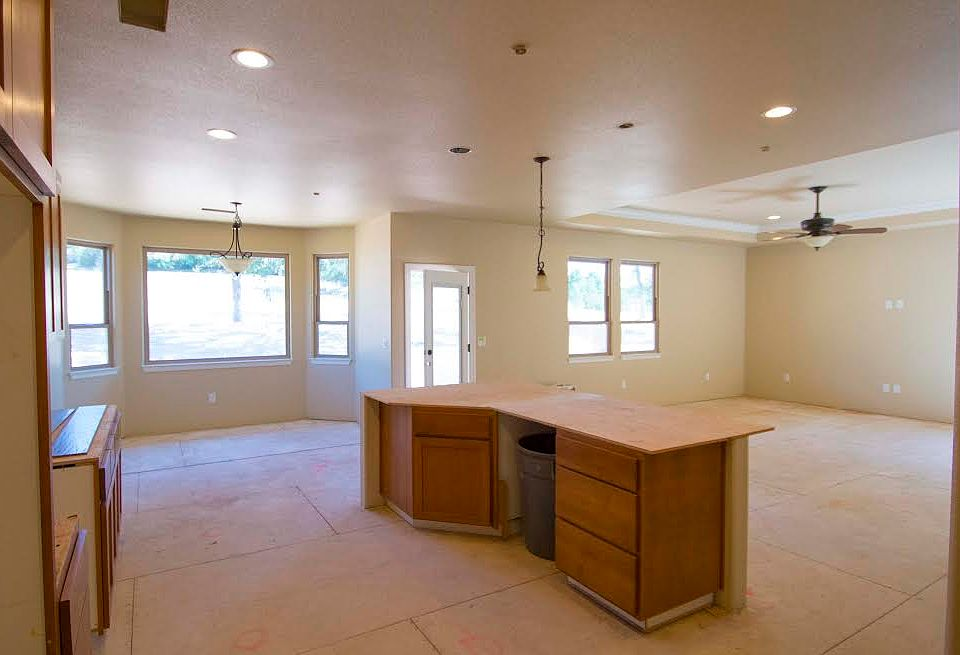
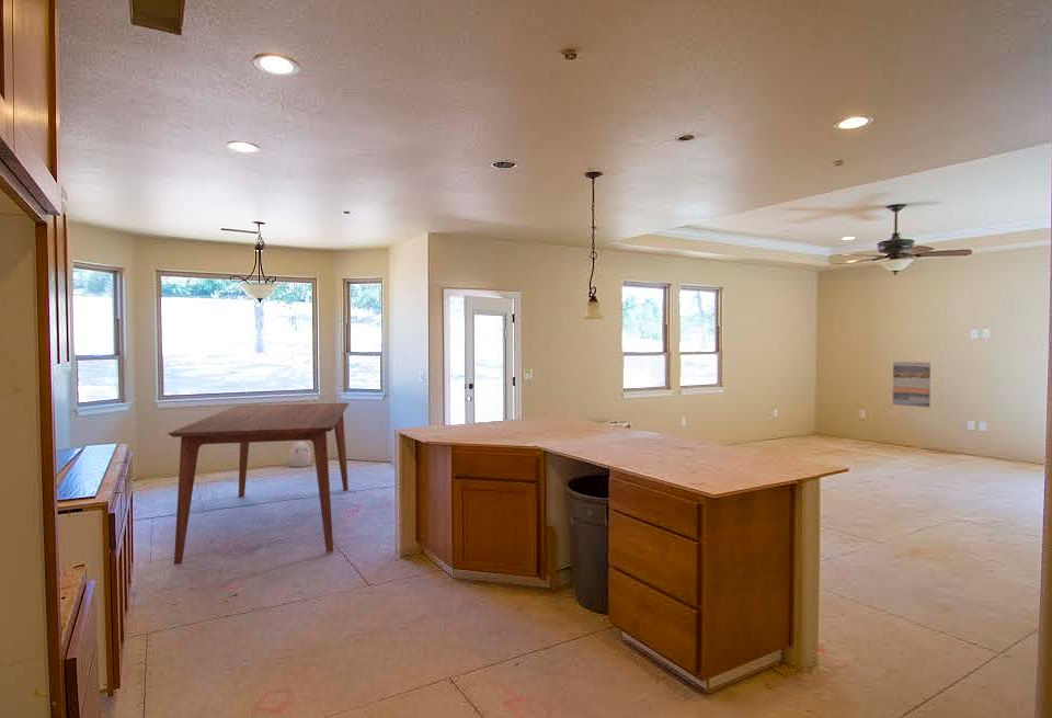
+ wall art (911, 384)
+ dining table (277, 441)
+ plush toy (299, 453)
